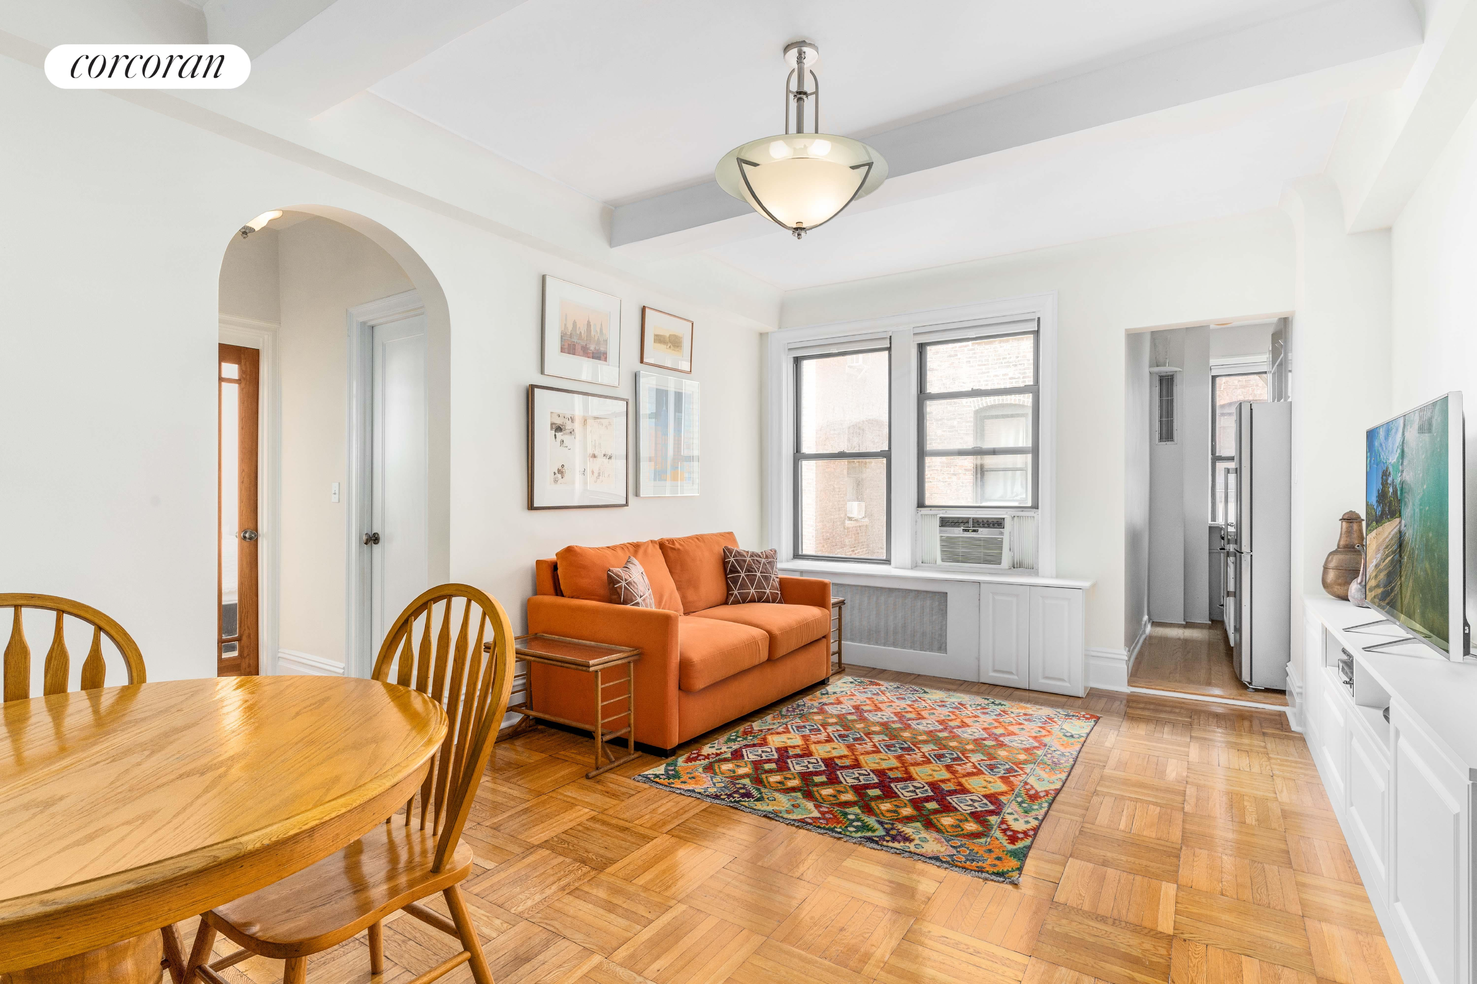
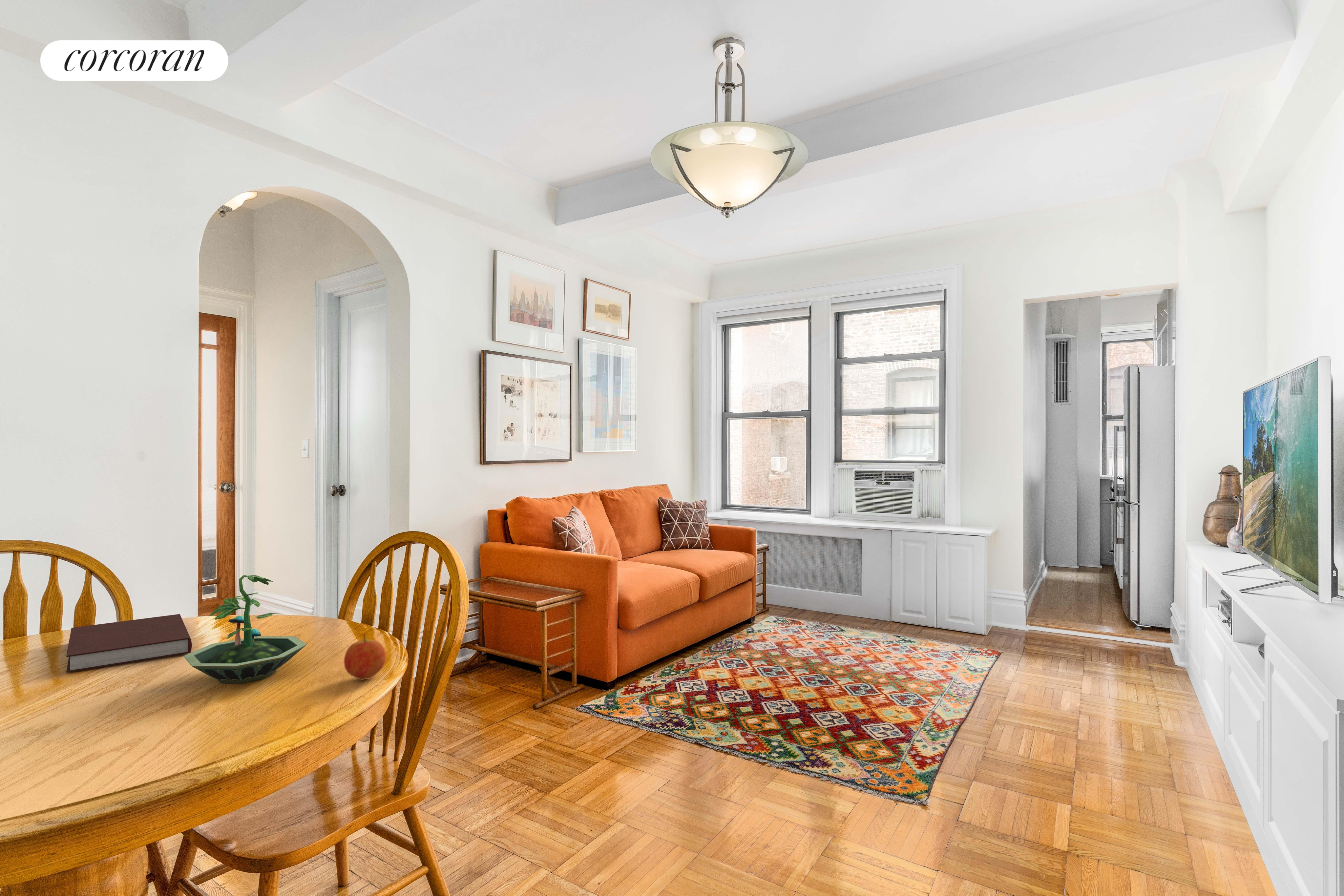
+ terrarium (246, 594)
+ notebook (130, 640)
+ fruit (365, 656)
